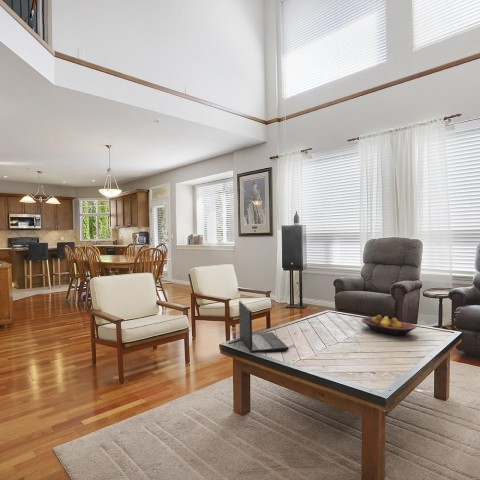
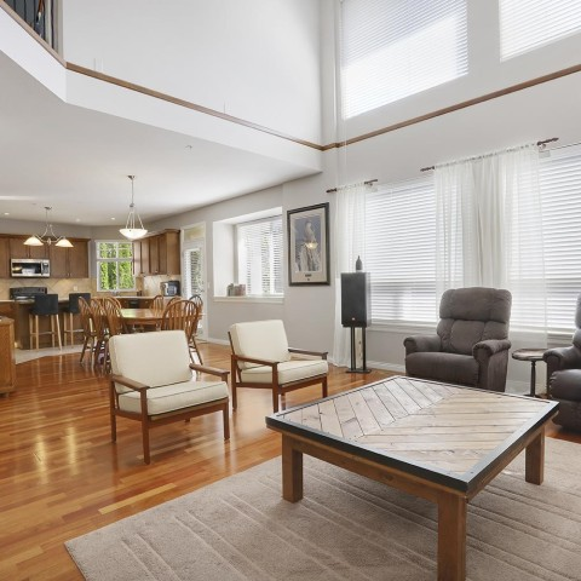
- laptop (262, 333)
- fruit bowl (387, 323)
